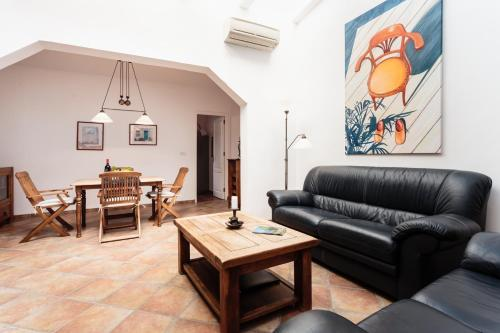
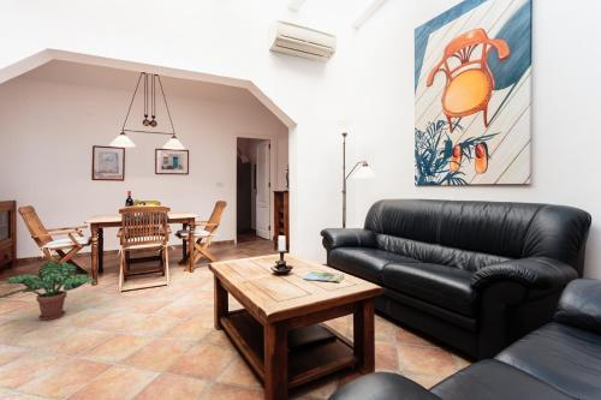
+ potted plant (52, 285)
